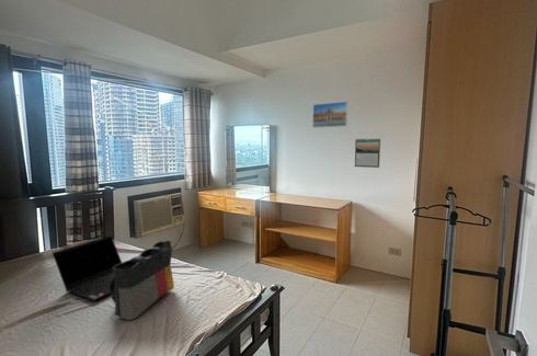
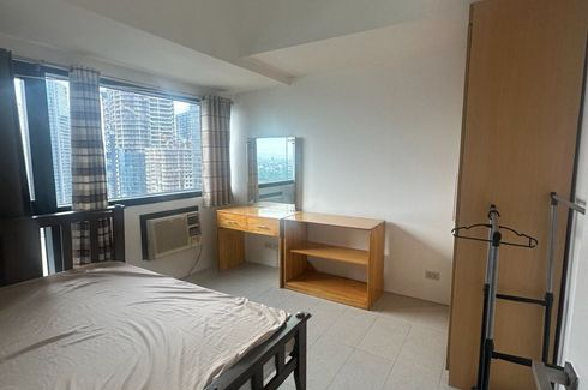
- calendar (367, 152)
- tote bag (141, 275)
- laptop computer (103, 264)
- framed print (329, 115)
